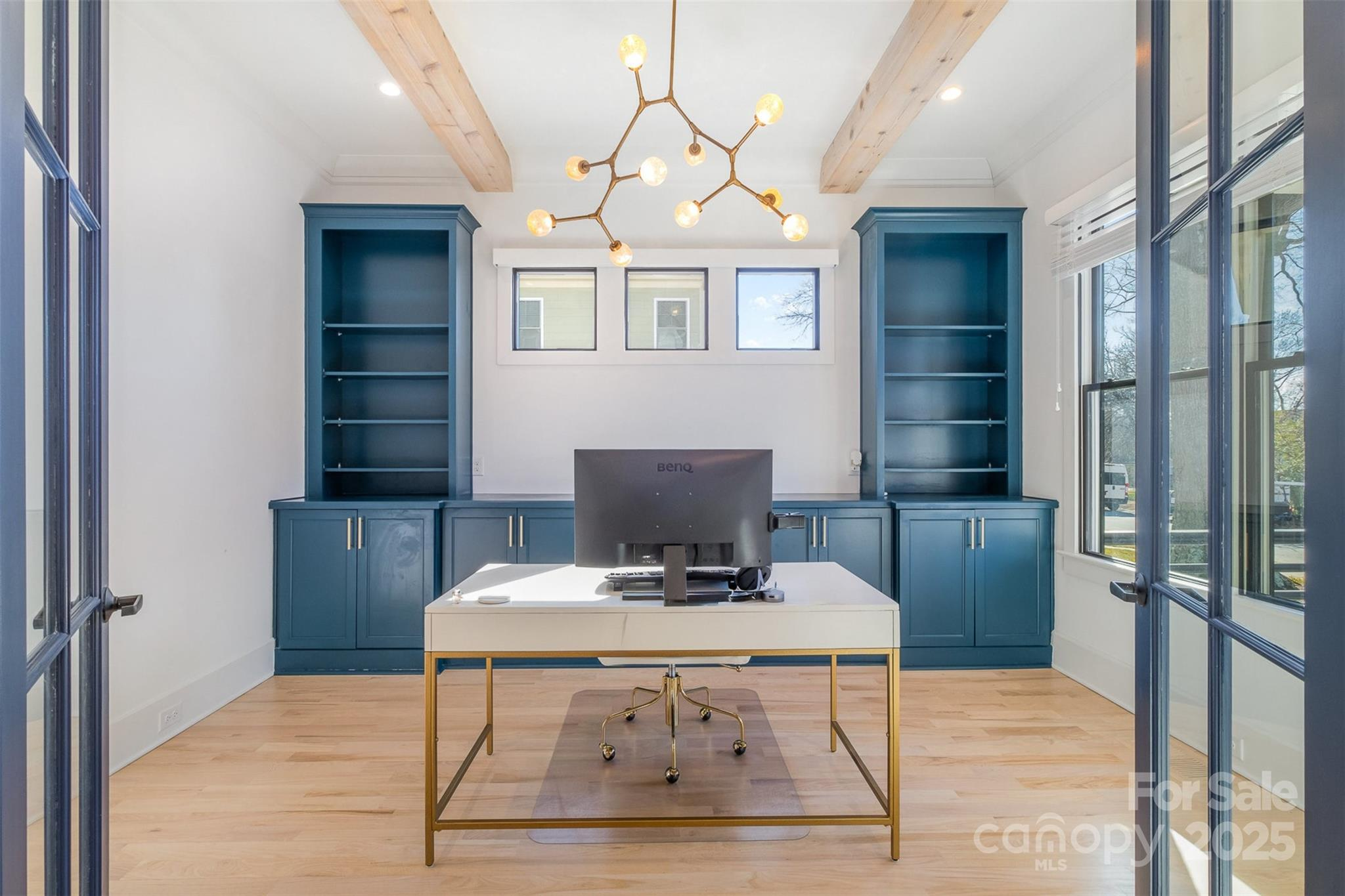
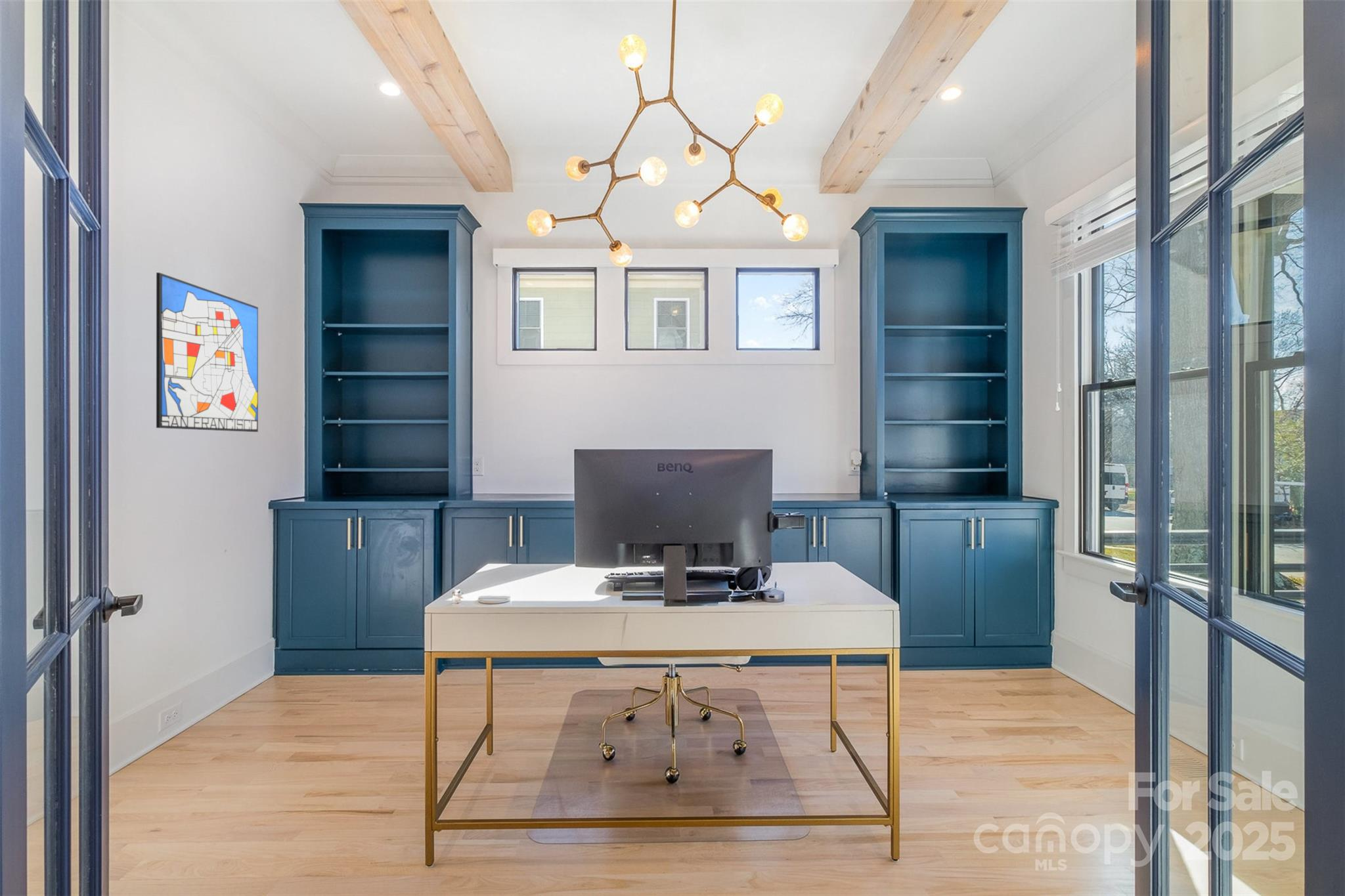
+ wall art (213, 360)
